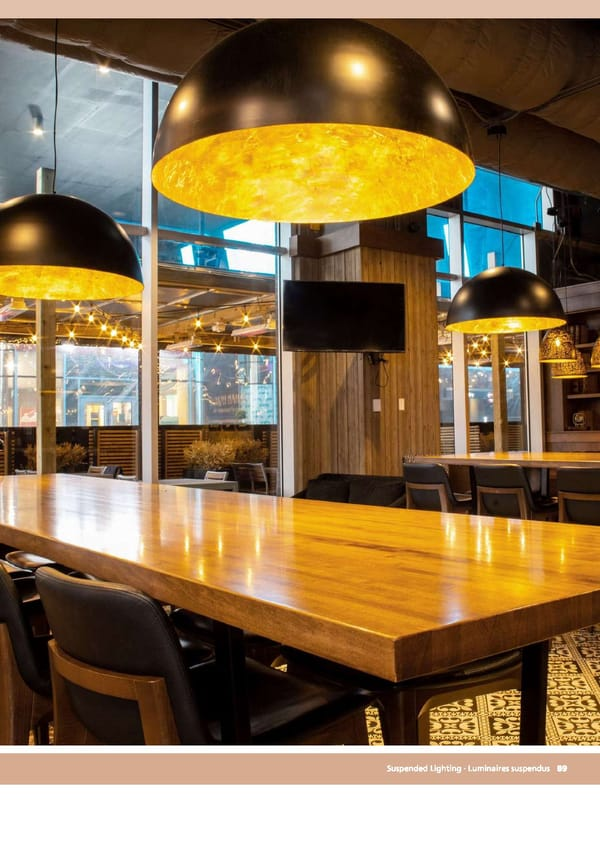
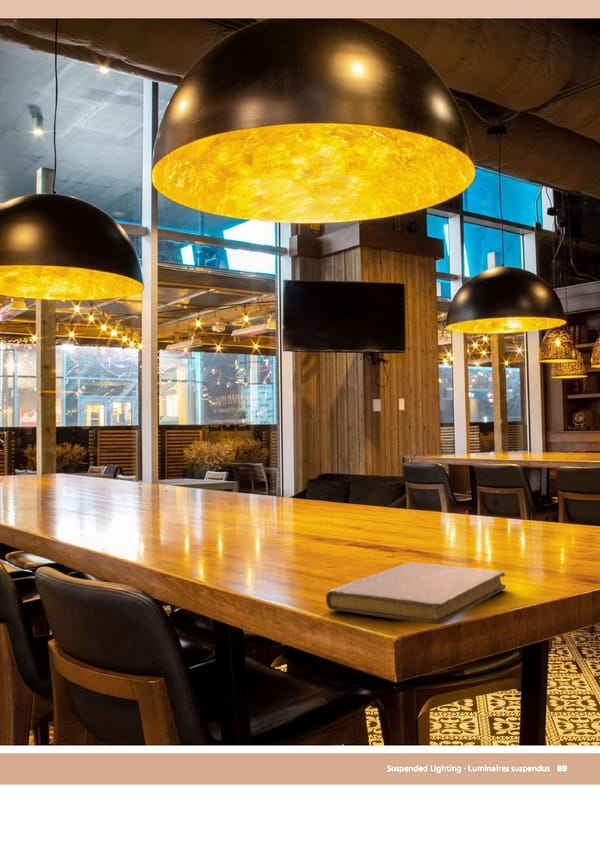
+ notebook (420, 588)
